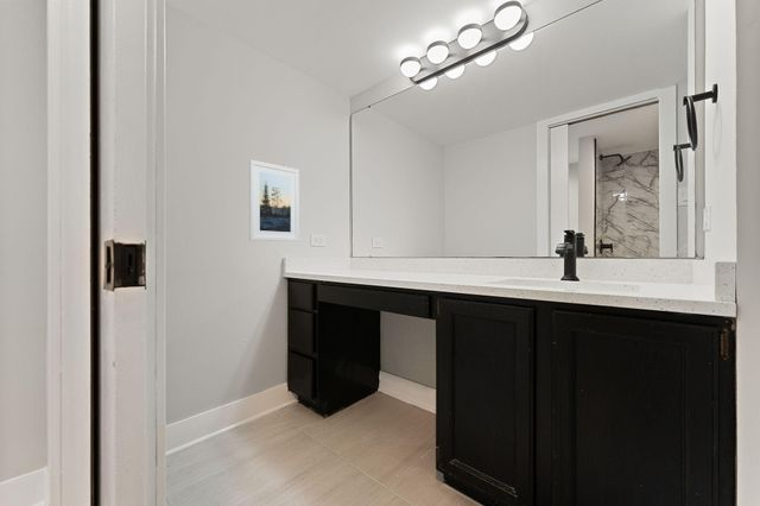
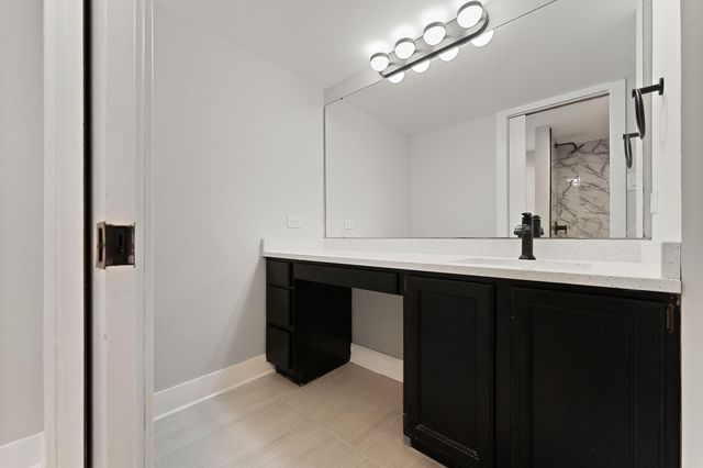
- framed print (274, 202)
